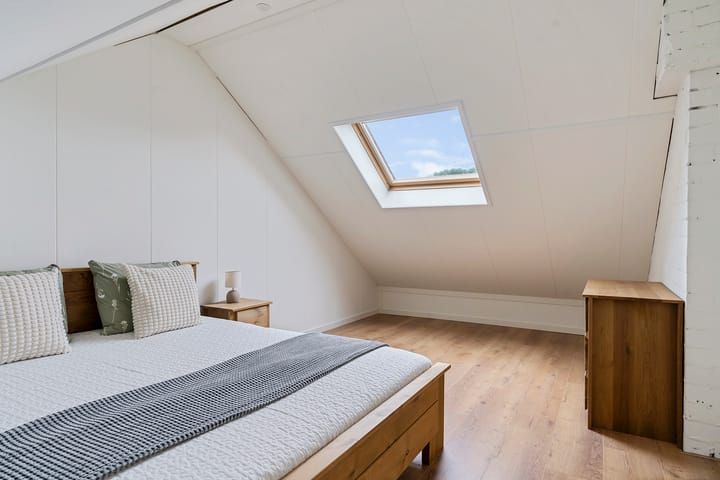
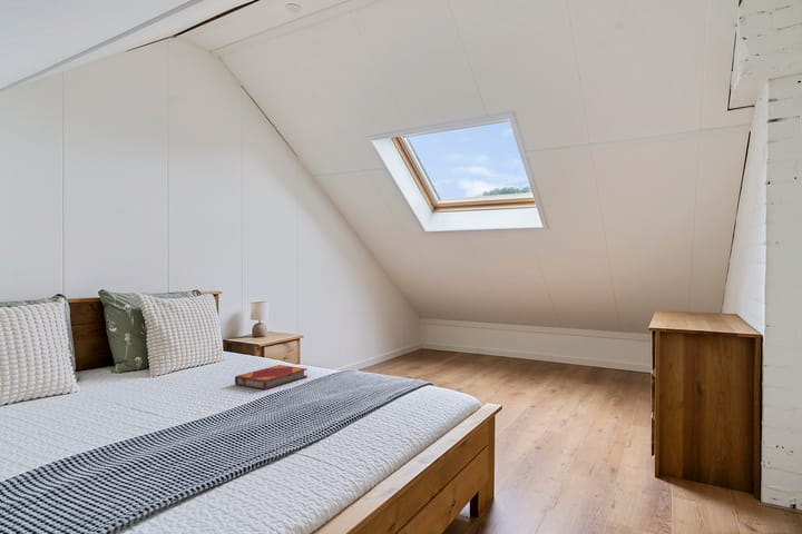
+ hardback book (272, 376)
